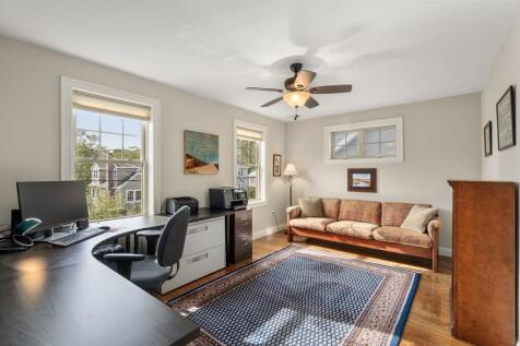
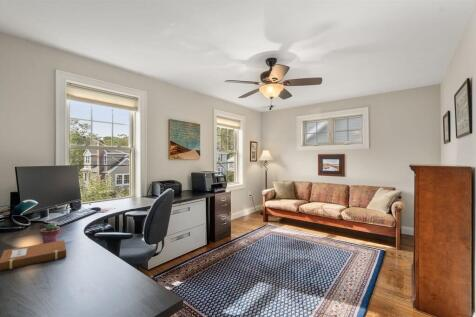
+ potted succulent (50, 233)
+ notebook (33, 254)
